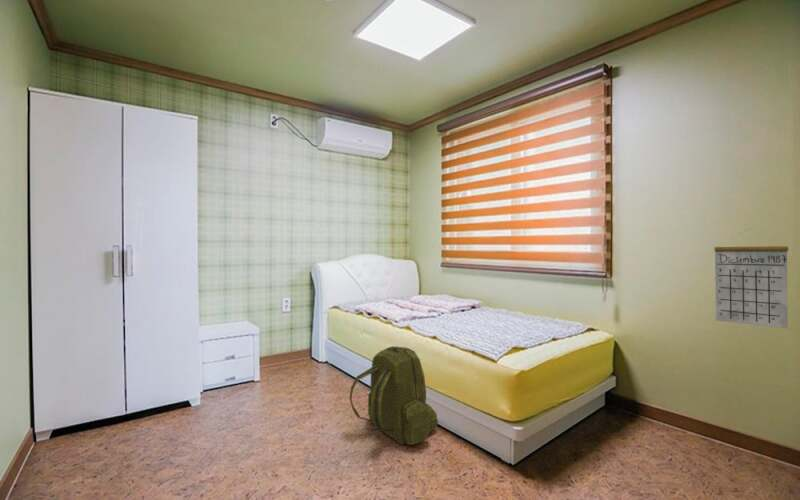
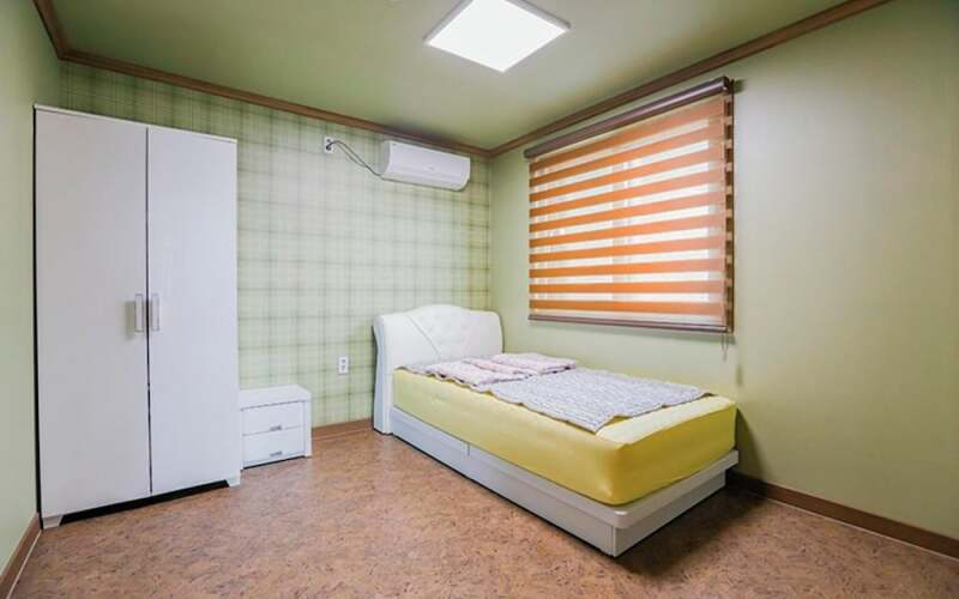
- backpack (393, 389)
- calendar (749, 276)
